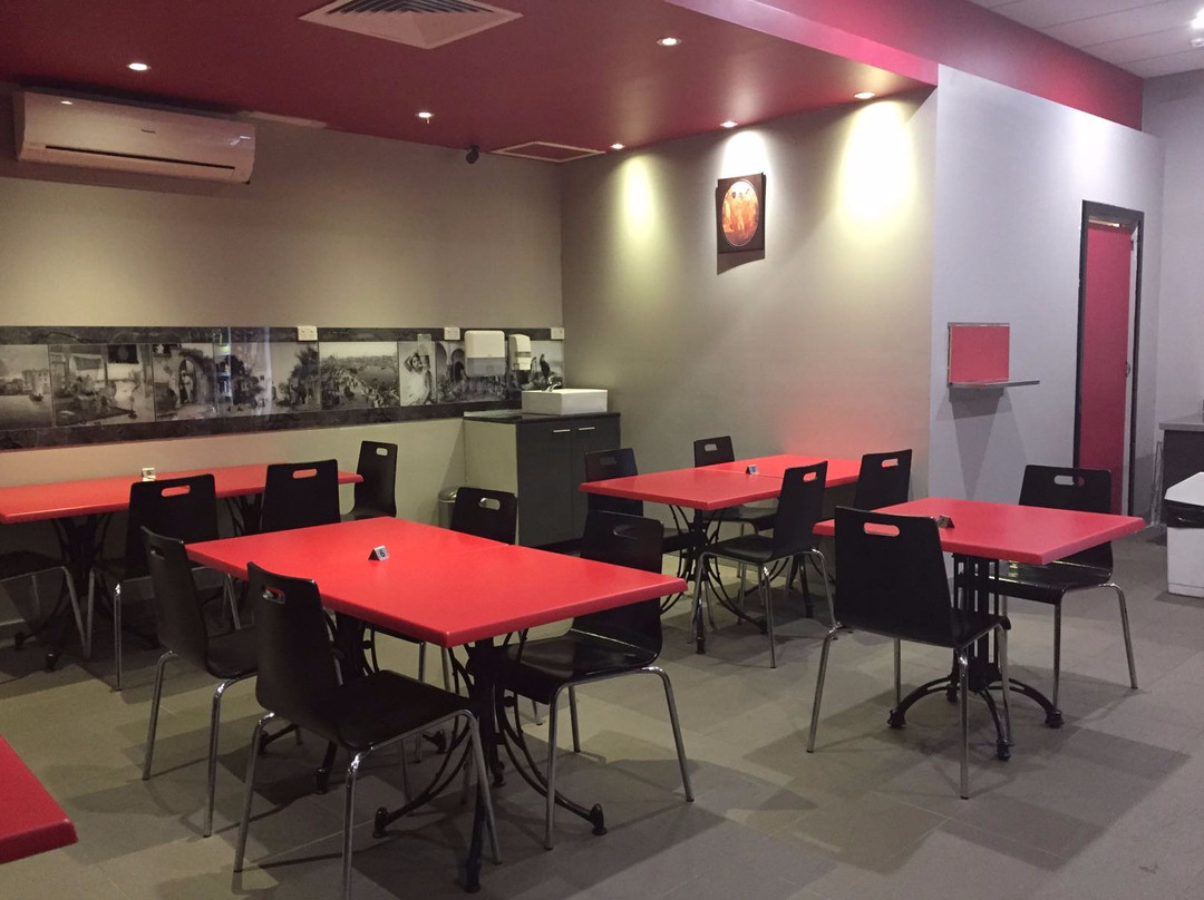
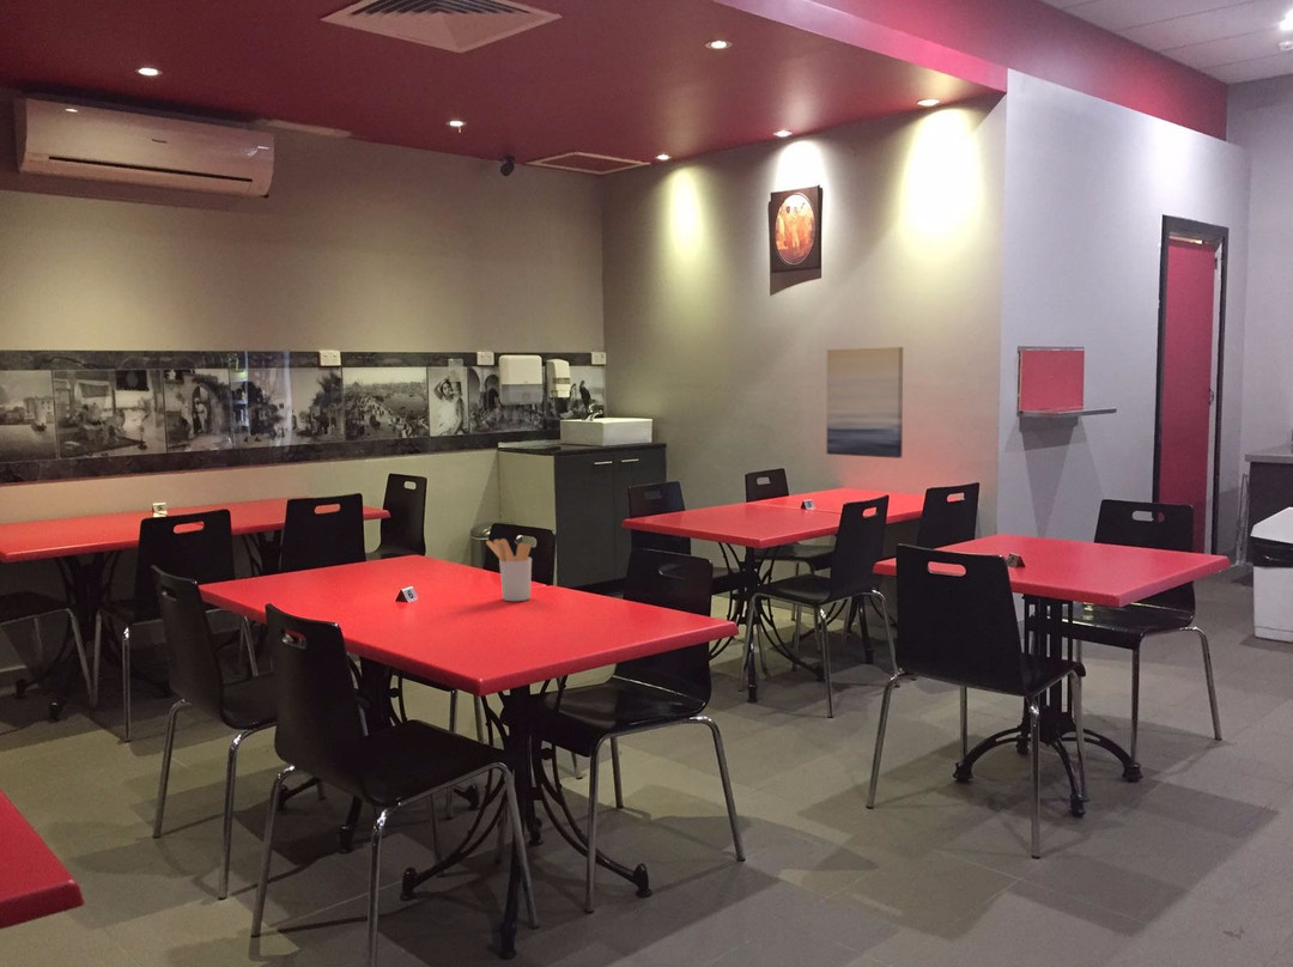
+ utensil holder (509, 567)
+ wall art (863, 402)
